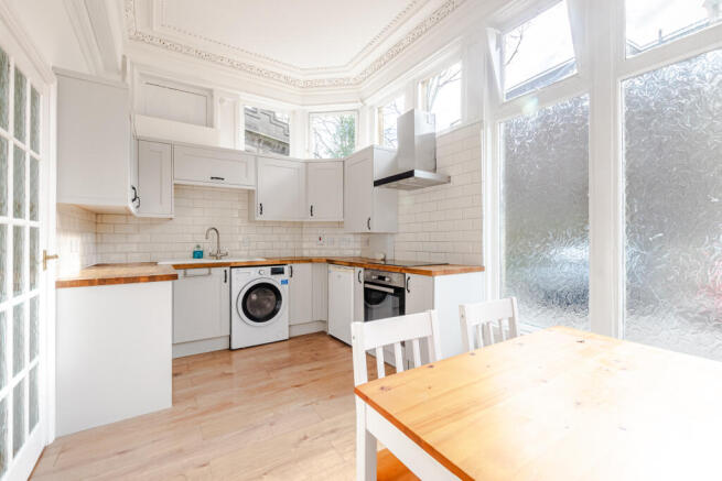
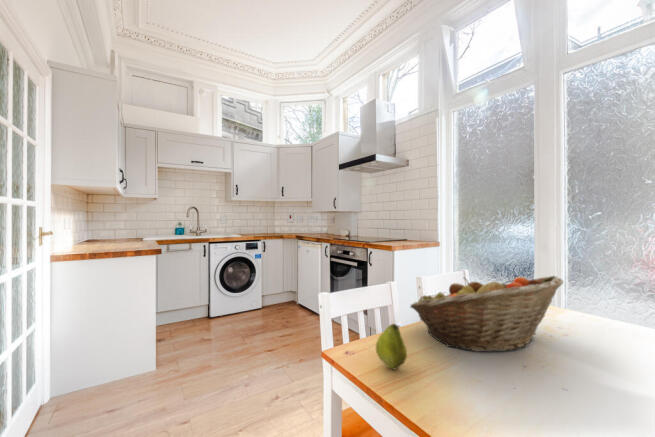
+ fruit basket (484, 304)
+ fruit (391, 344)
